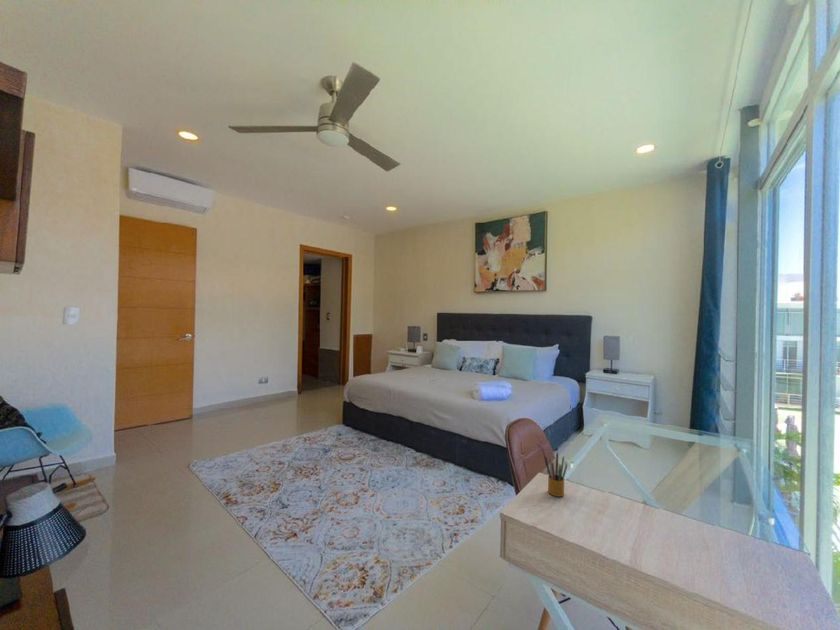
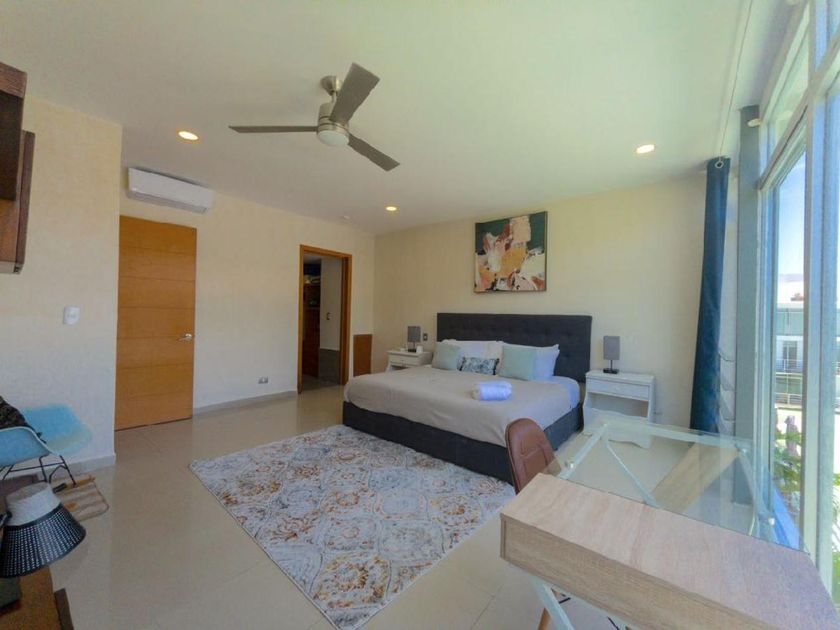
- pencil box (556, 473)
